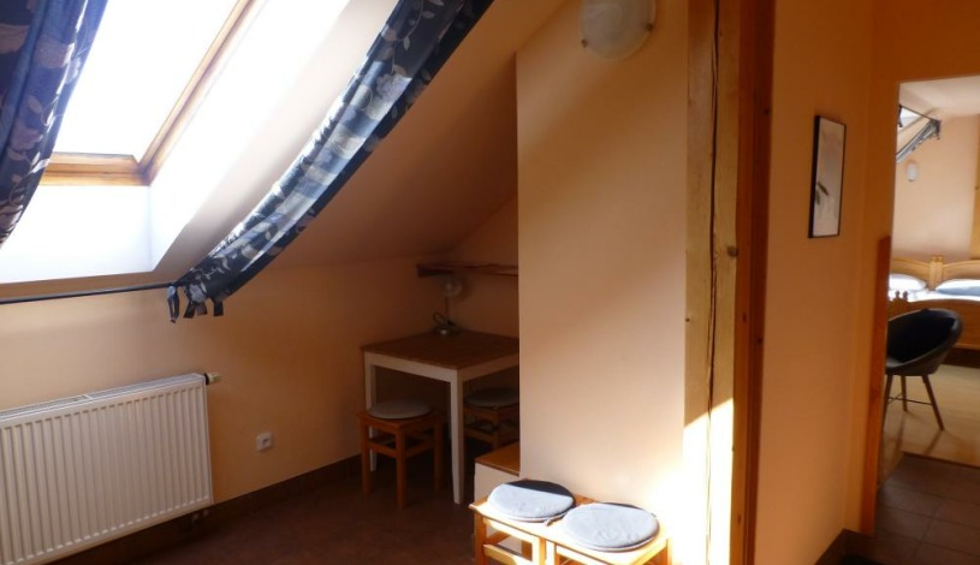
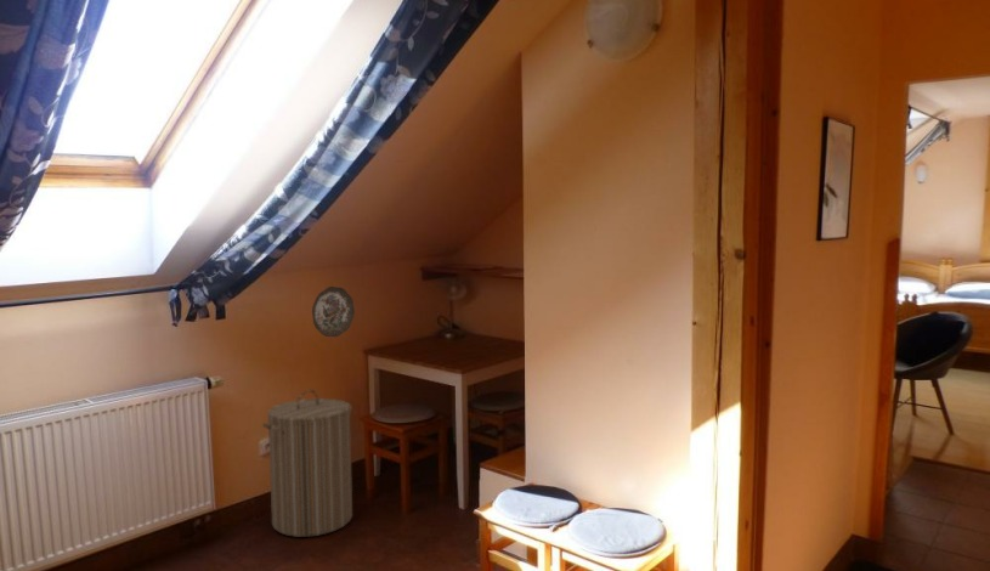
+ decorative plate (332, 311)
+ laundry hamper (311, 454)
